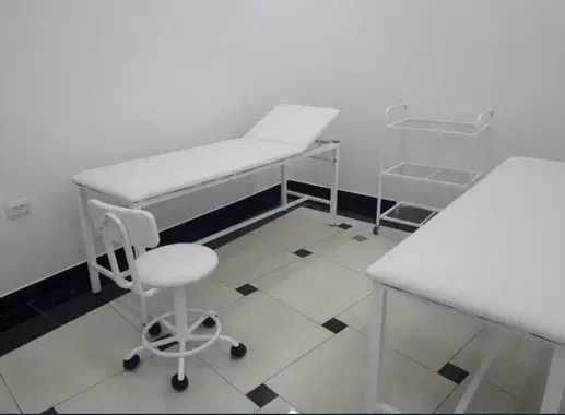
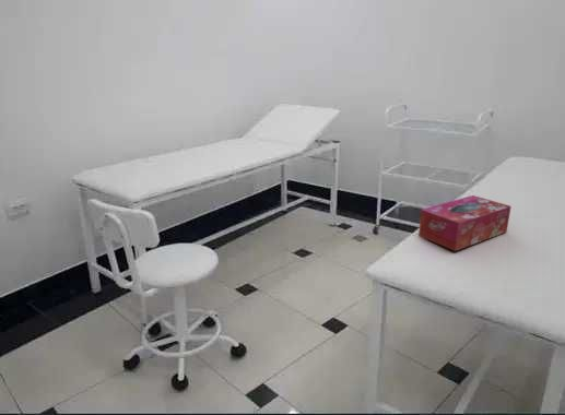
+ tissue box (464, 221)
